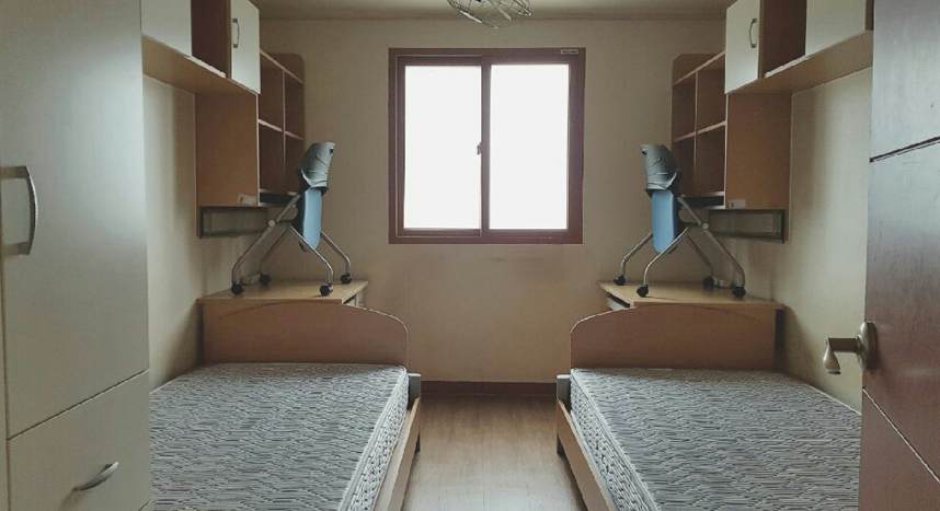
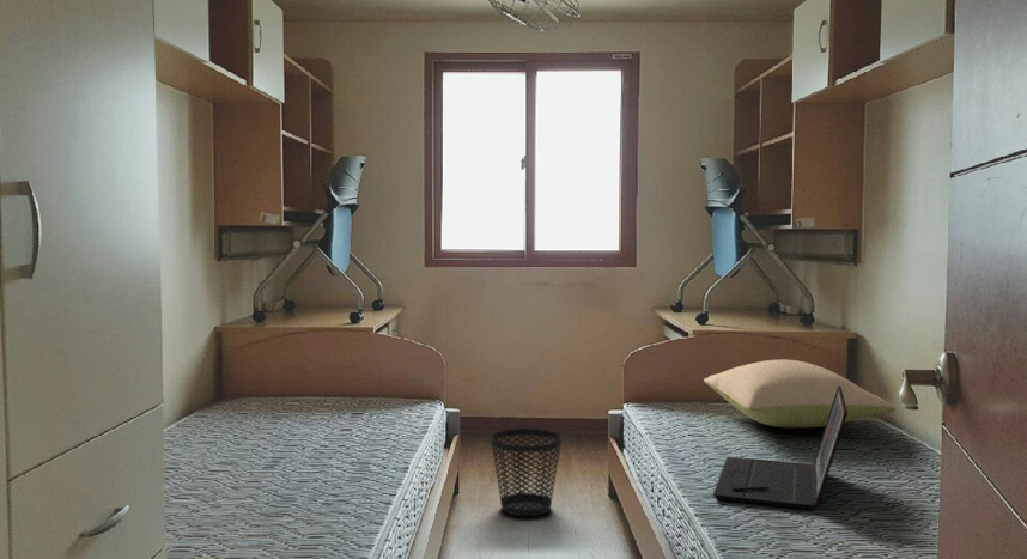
+ laptop (778, 461)
+ pillow (790, 393)
+ wastebasket (525, 473)
